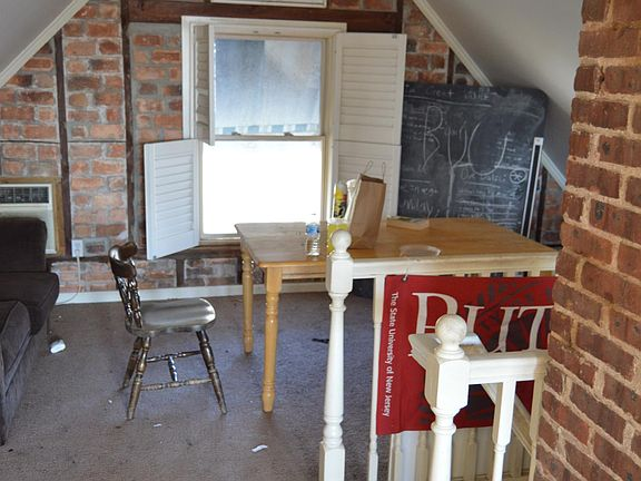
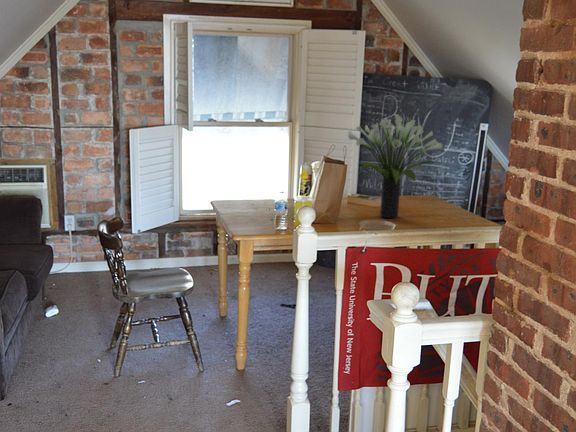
+ potted plant (394, 166)
